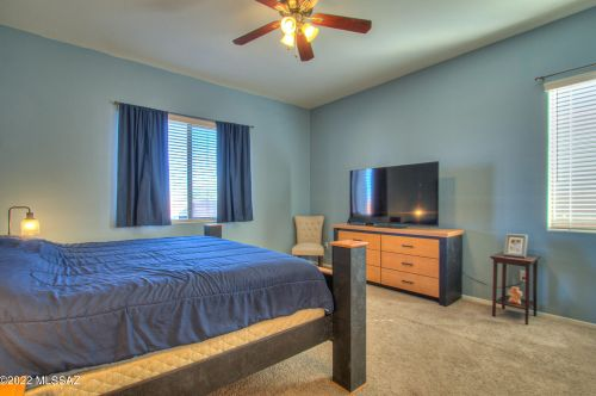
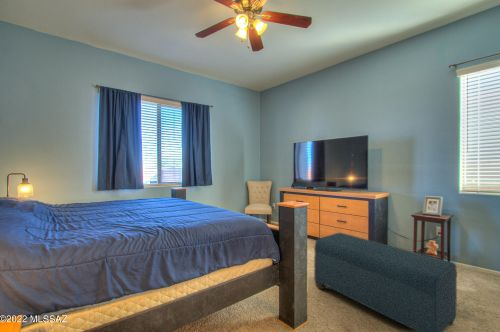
+ bench (375, 275)
